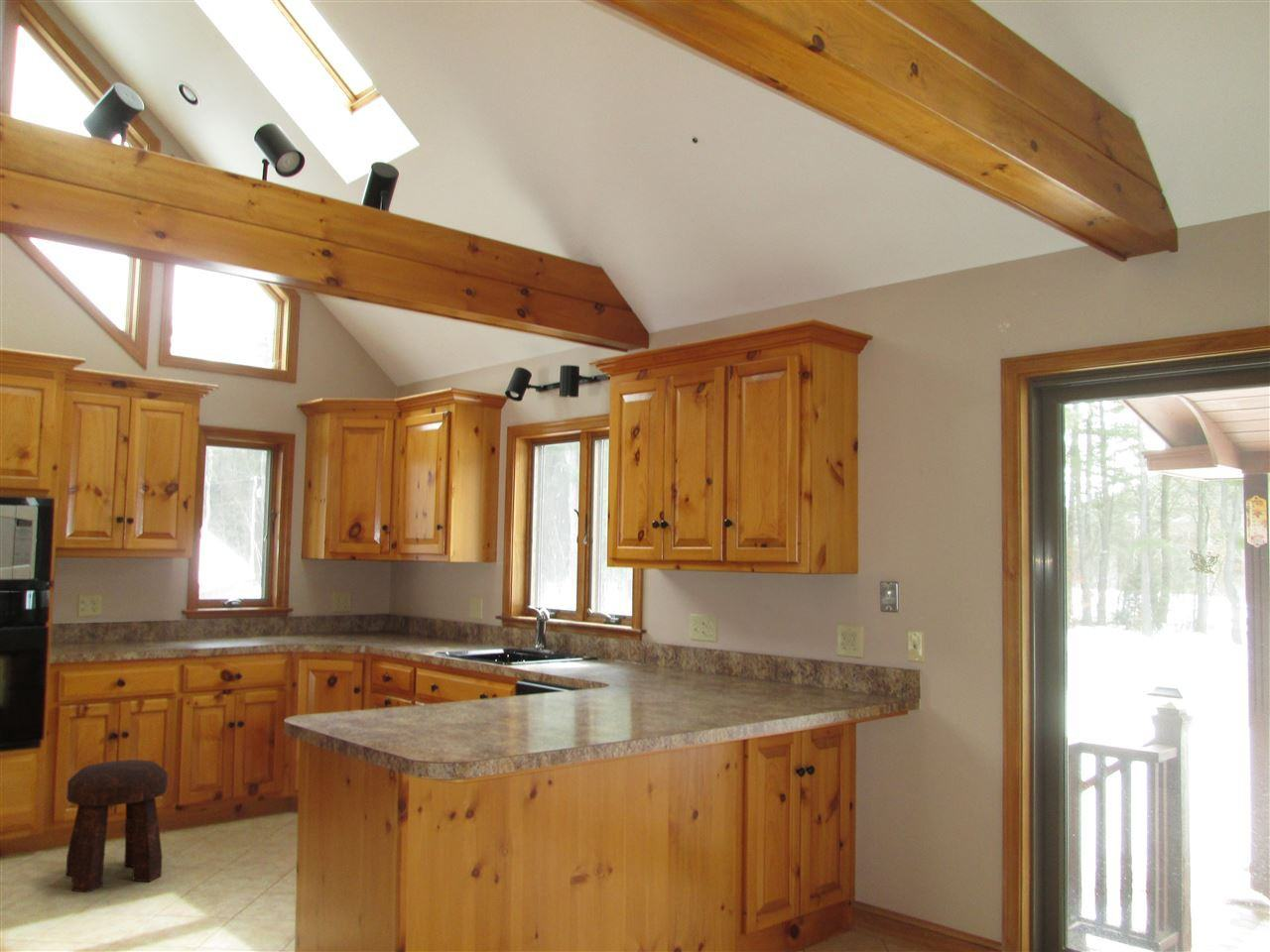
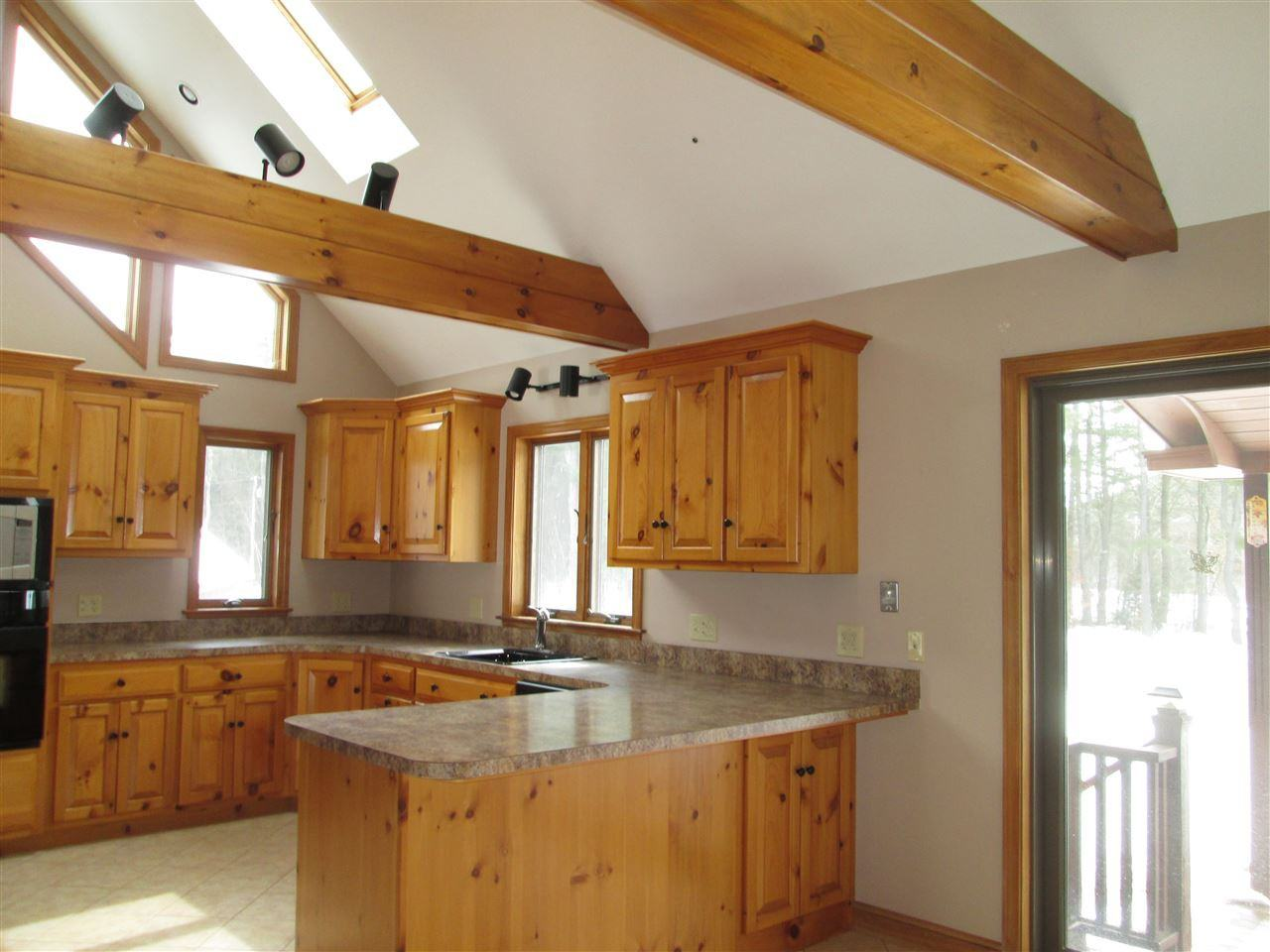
- stool (107, 818)
